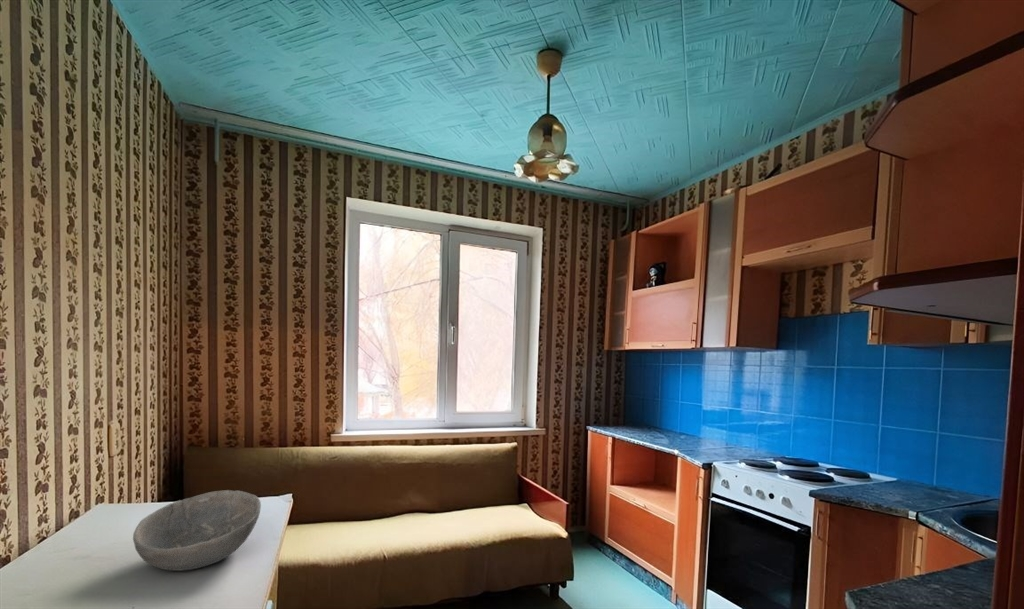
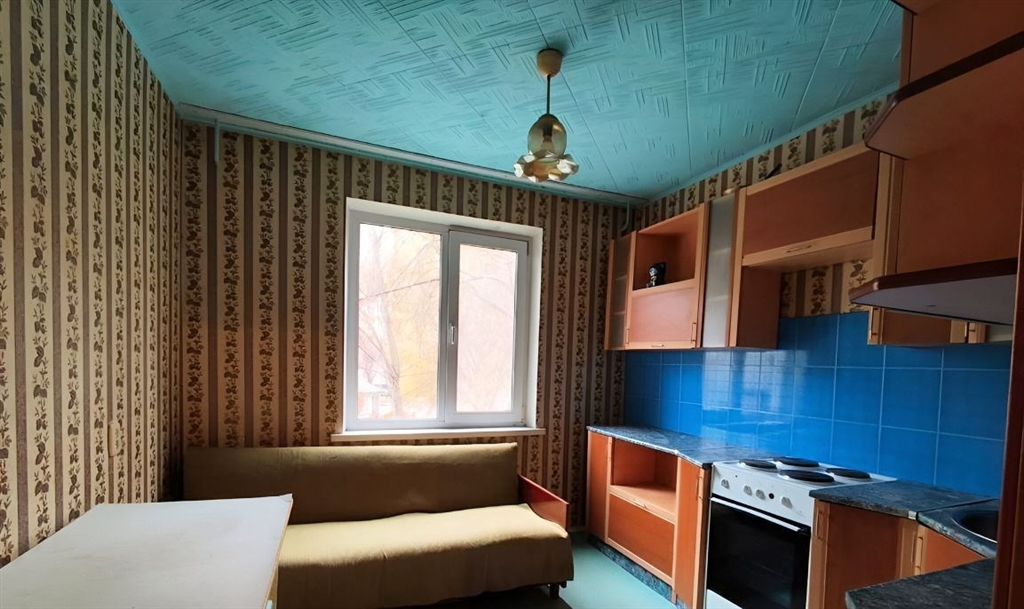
- bowl (201, 534)
